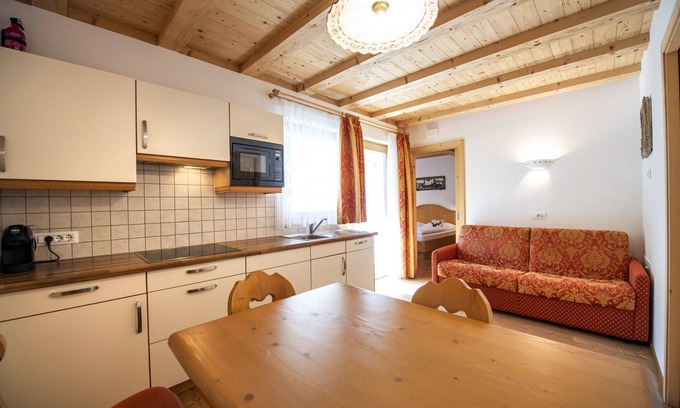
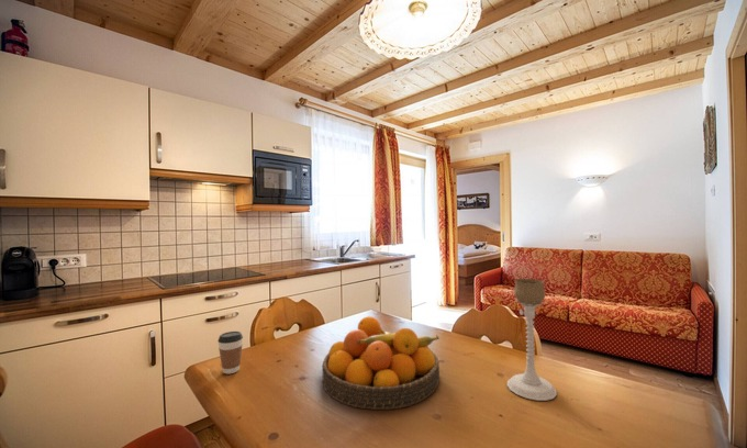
+ candle holder (529, 334)
+ fruit bowl (380, 350)
+ coffee cup (231, 351)
